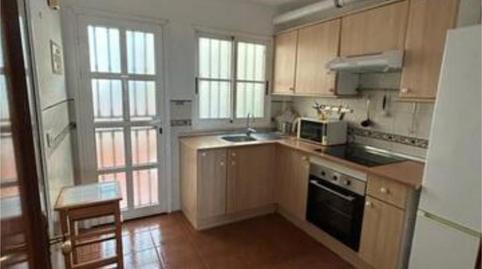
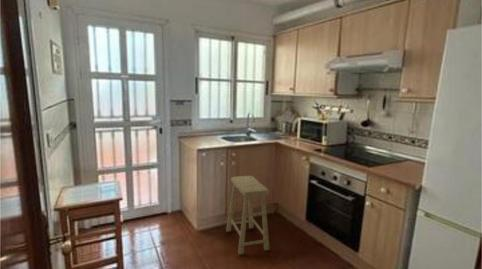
+ stool (246, 211)
